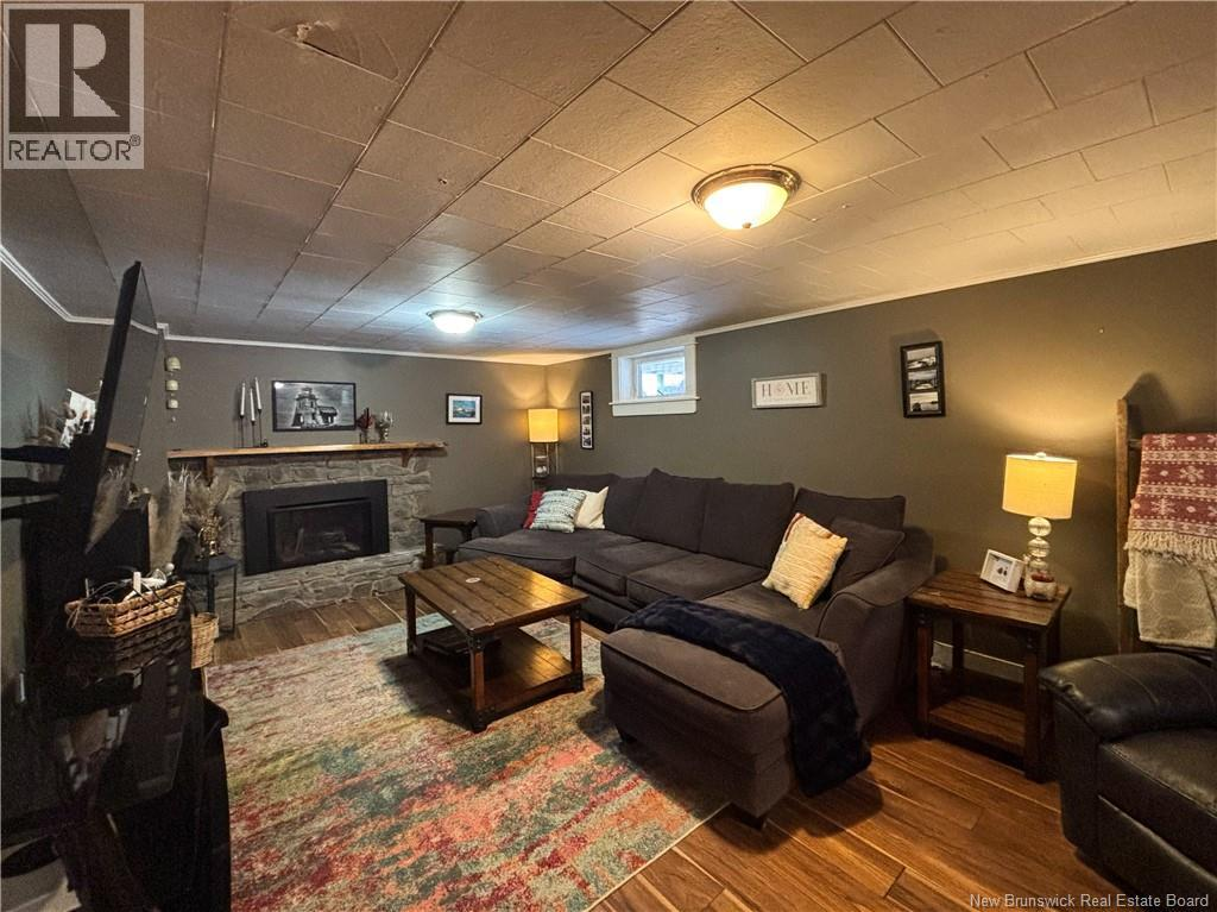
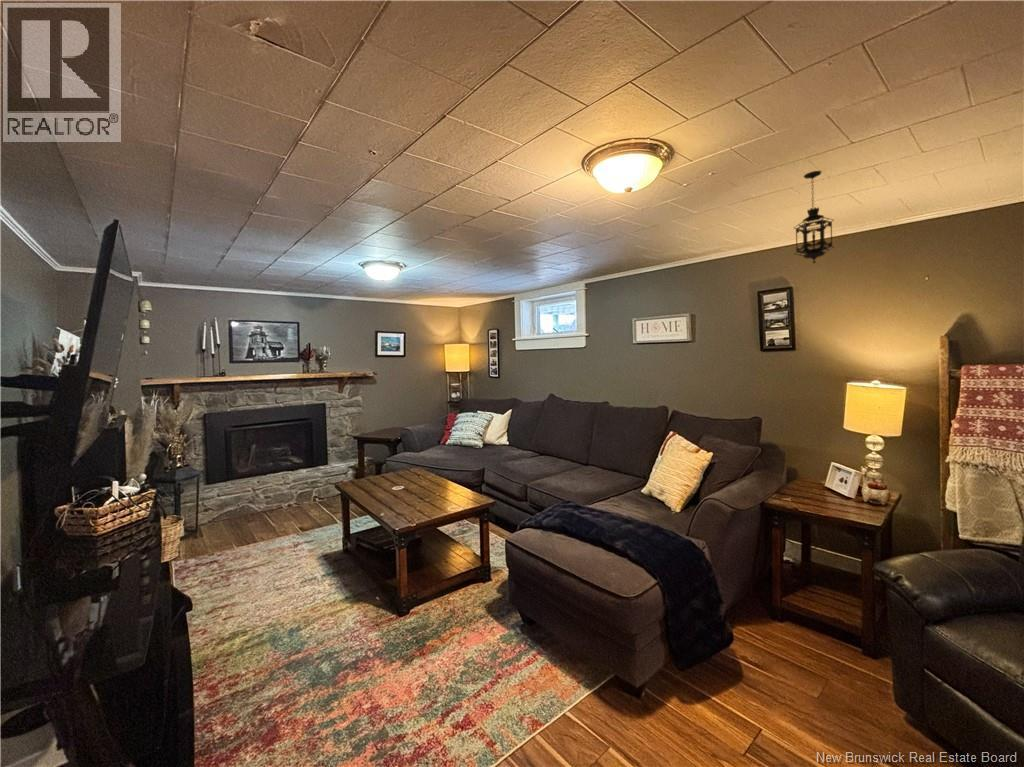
+ hanging lantern (813, 218)
